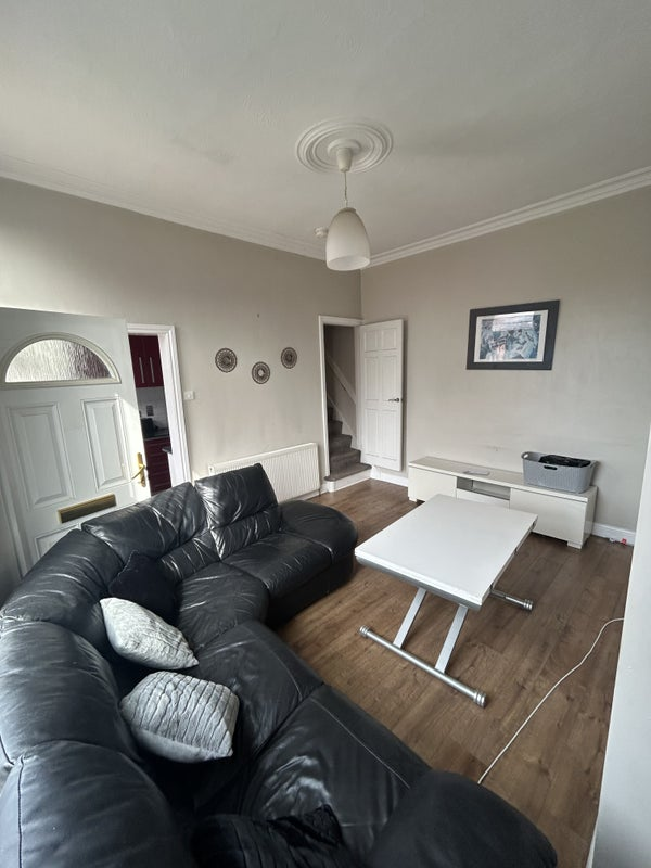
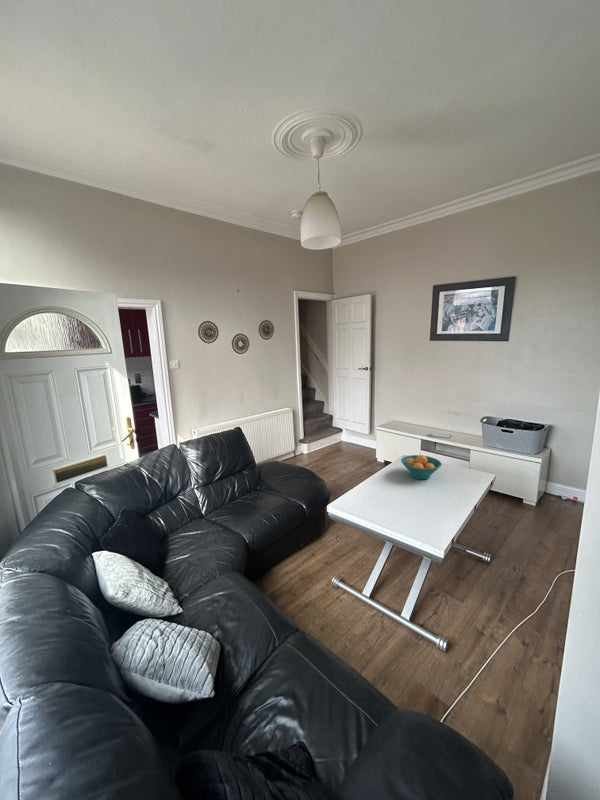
+ fruit bowl (420, 465)
